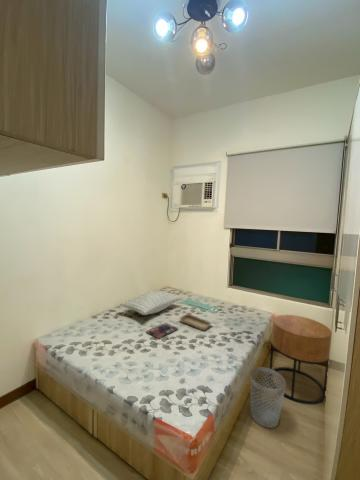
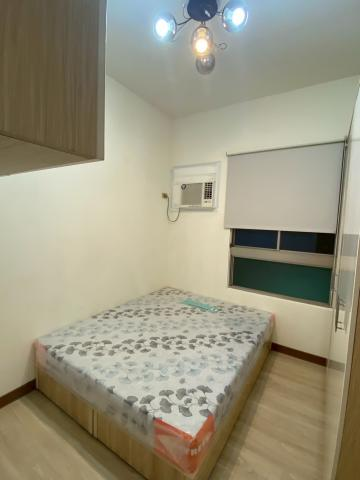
- pillow (152, 301)
- side table (298, 355)
- tray (195, 321)
- book (162, 330)
- wastebasket (265, 397)
